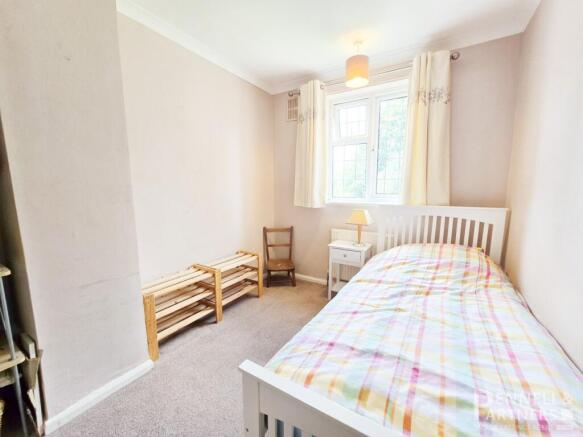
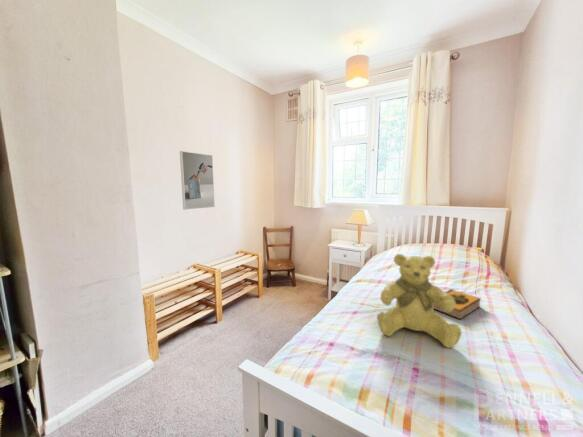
+ teddy bear (417, 295)
+ hardback book (455, 302)
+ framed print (198, 181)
